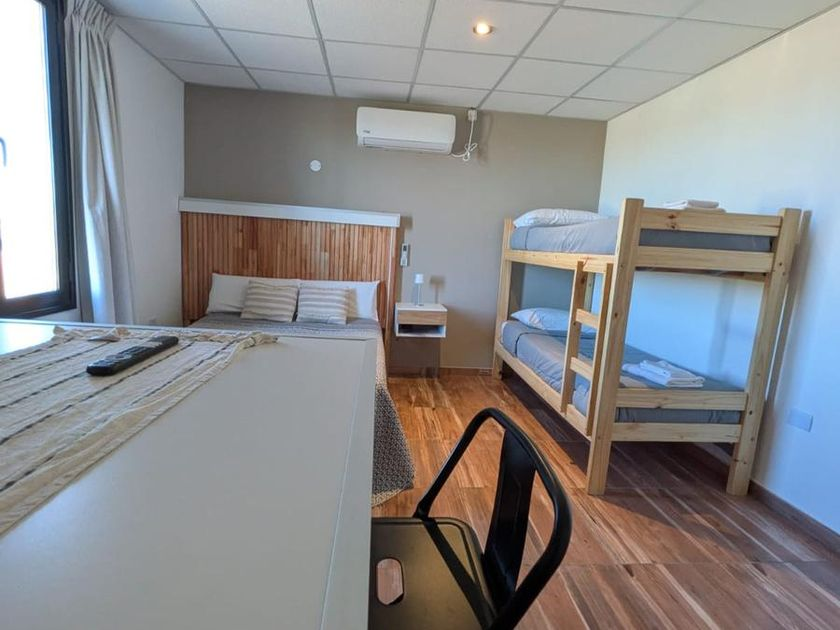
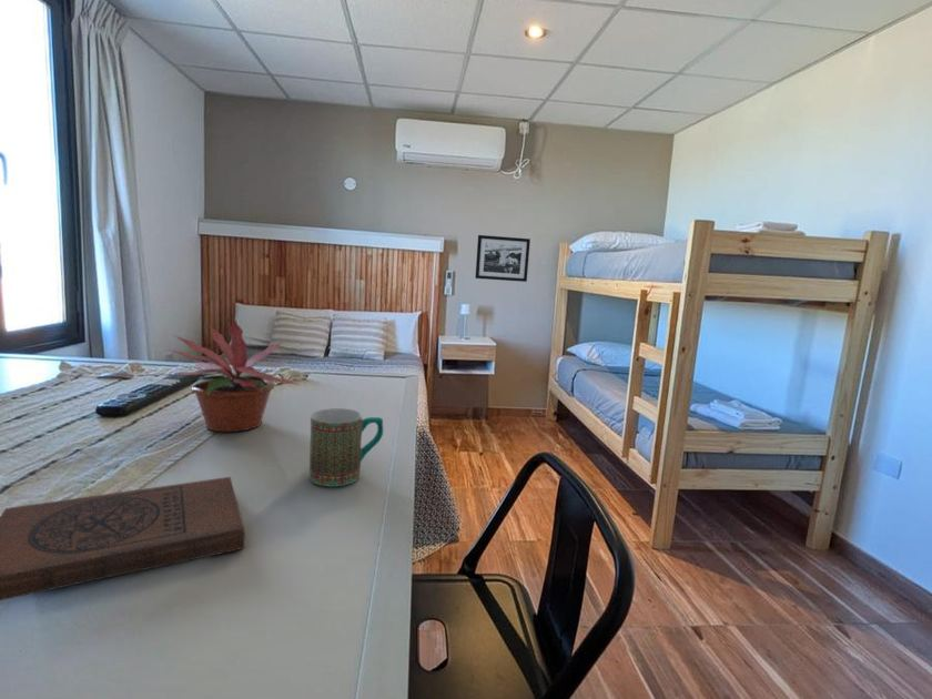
+ book (123, 528)
+ mug (347, 444)
+ potted plant (231, 371)
+ picture frame (503, 259)
